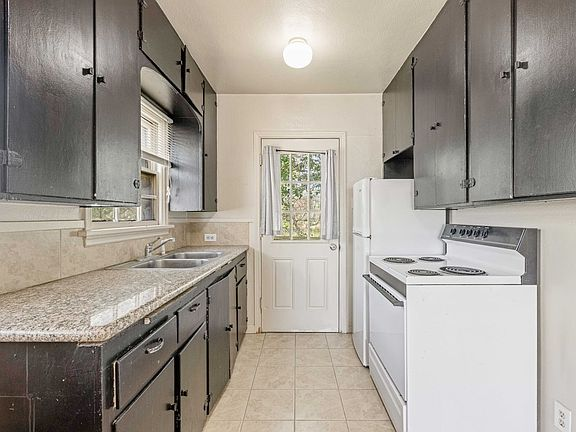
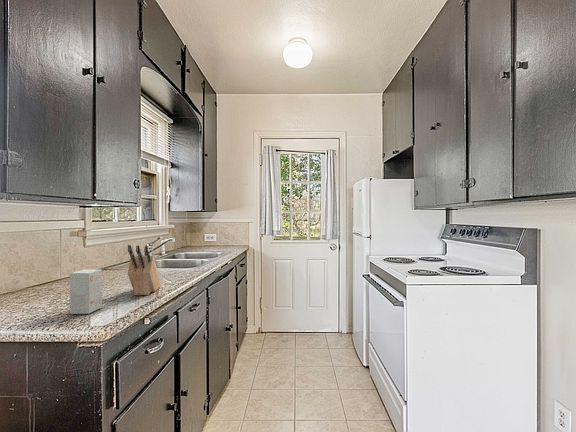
+ knife block (144, 267)
+ small box (86, 290)
